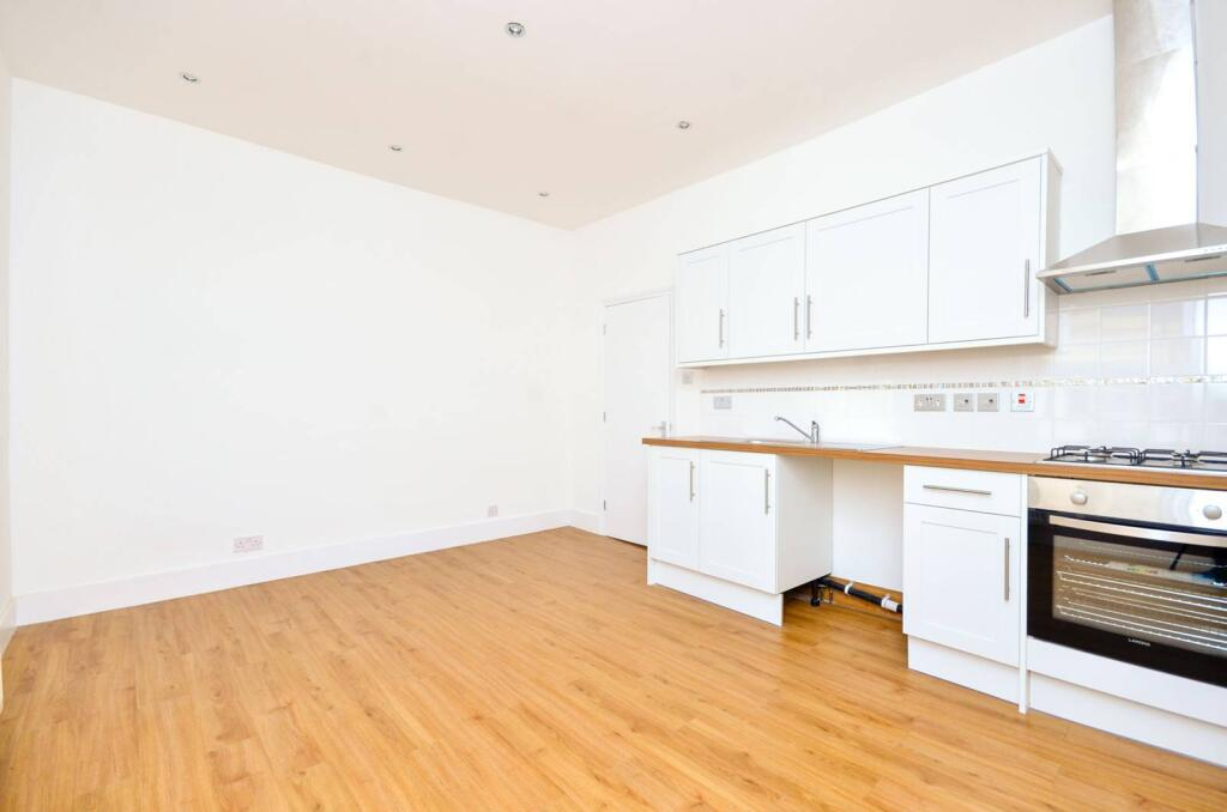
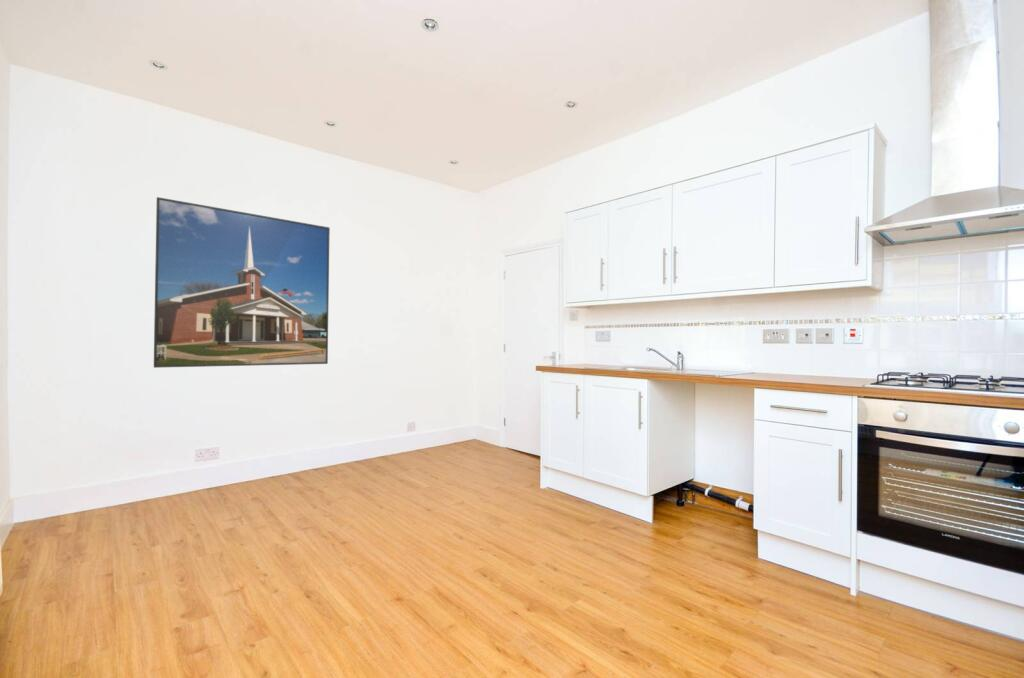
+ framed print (251, 289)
